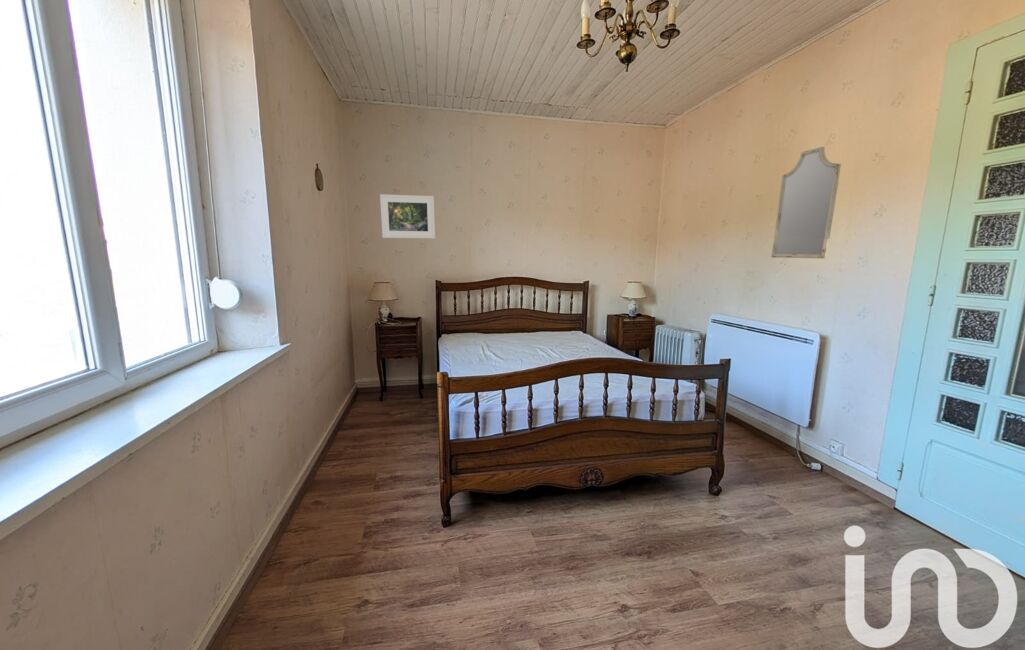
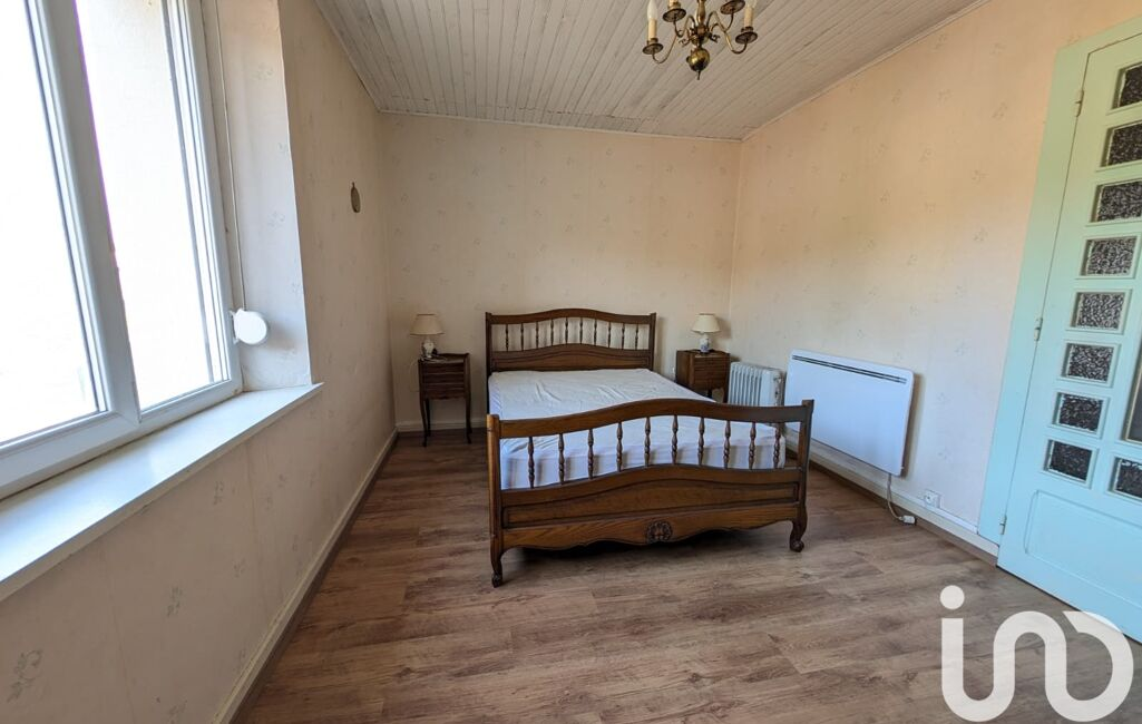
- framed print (408, 216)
- home mirror (804, 205)
